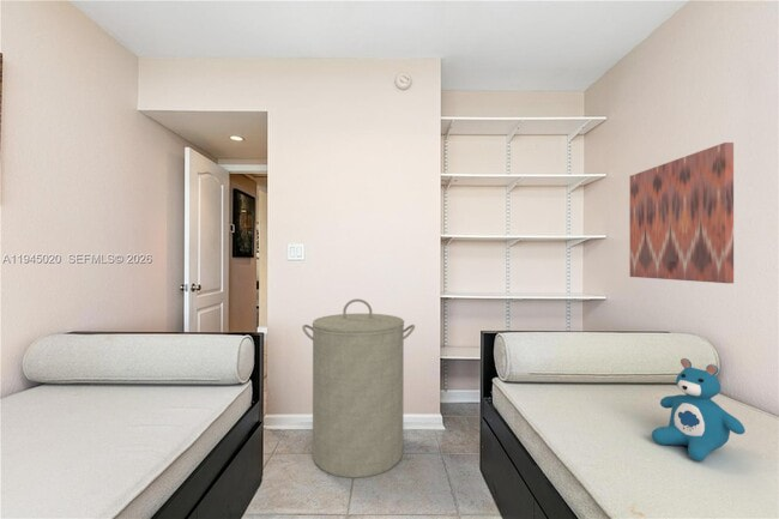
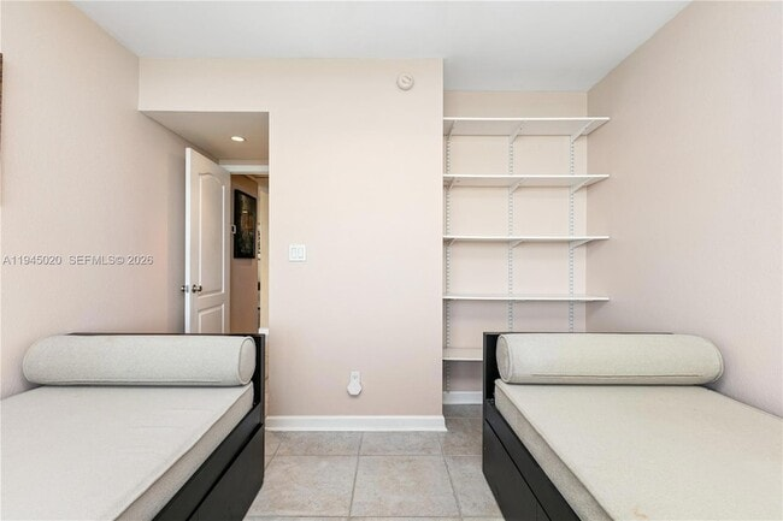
- teddy bear (690, 405)
- laundry hamper (358, 375)
- wall art (672, 221)
